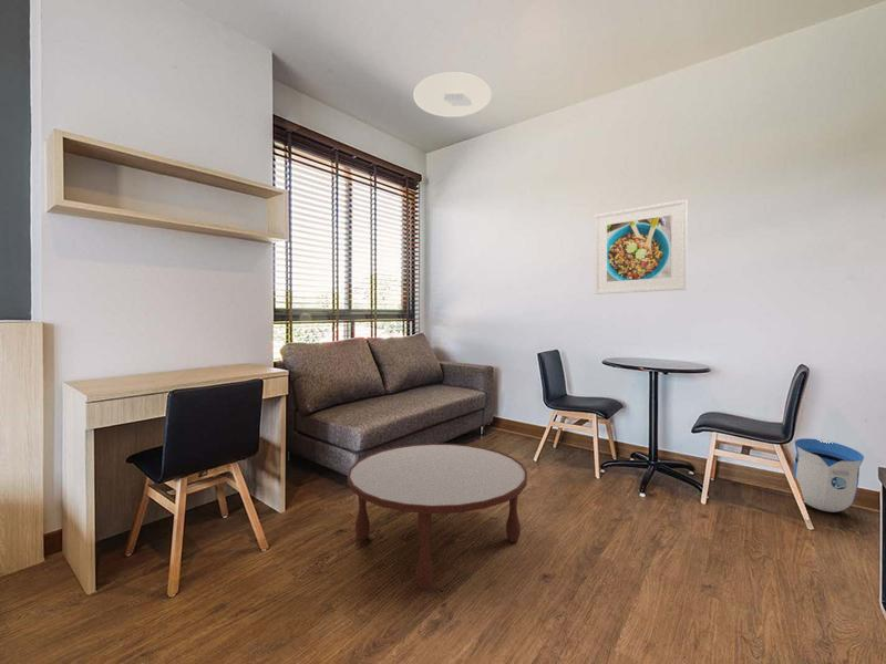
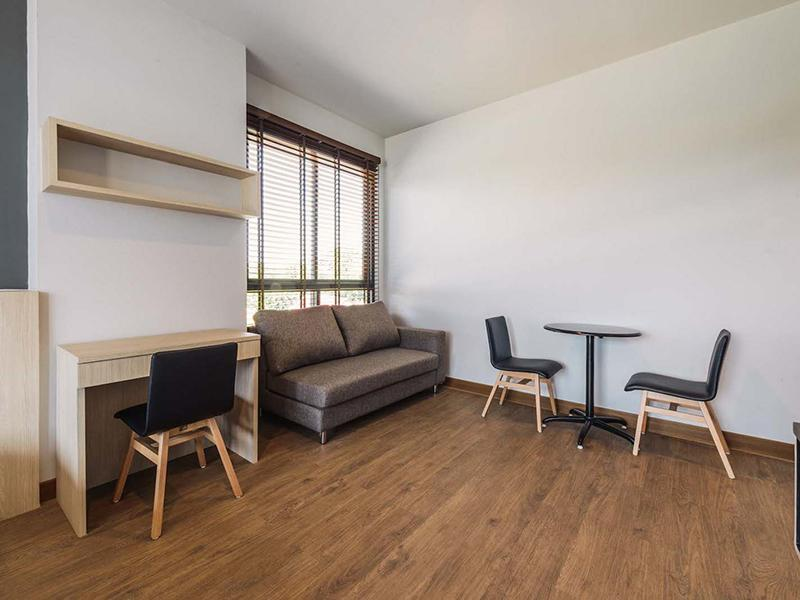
- coffee table (437, 502)
- ceiling light (452, 93)
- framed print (637, 249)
- sun visor (826, 477)
